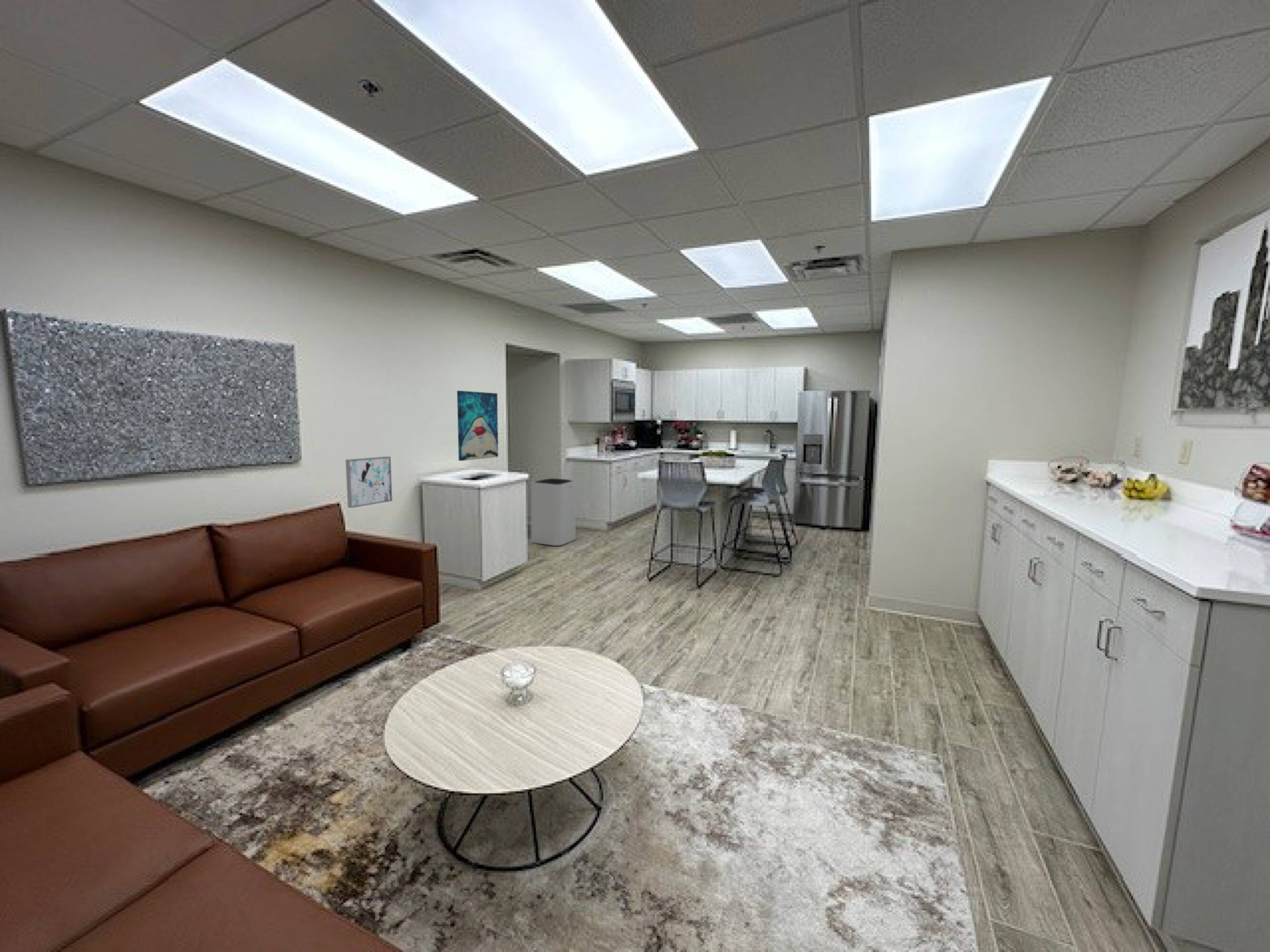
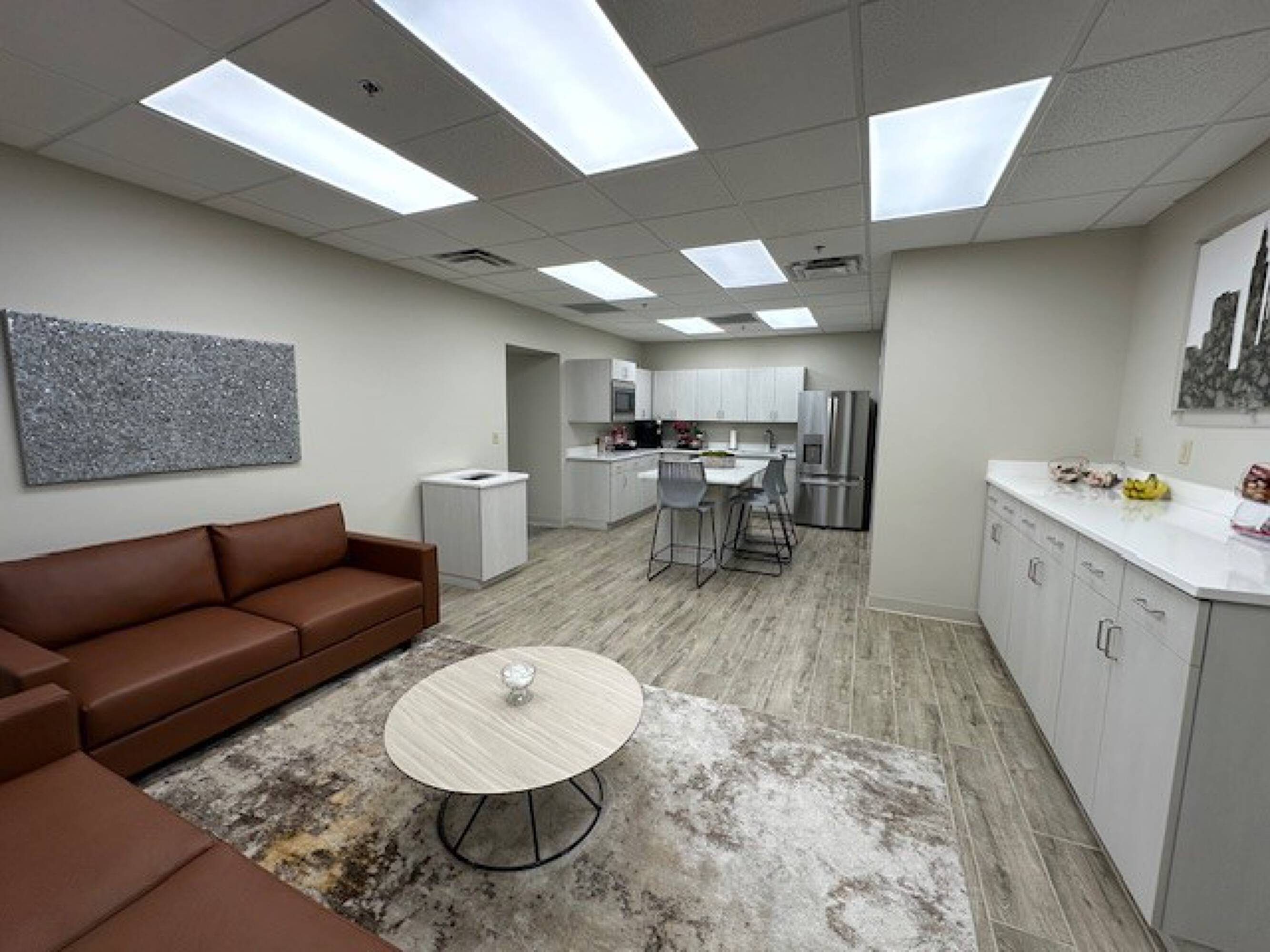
- wall art (370, 481)
- trash can (553, 510)
- wall art (479, 426)
